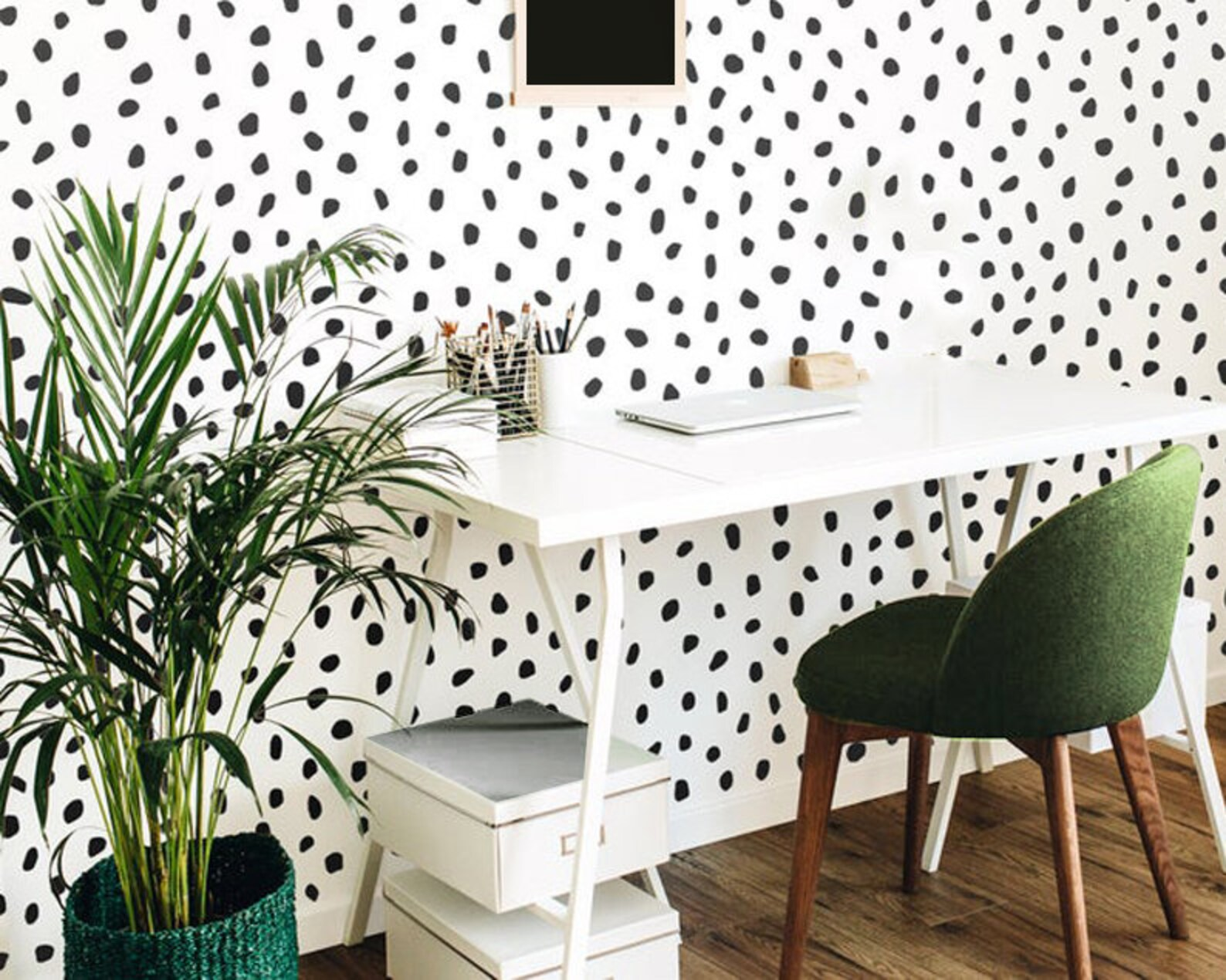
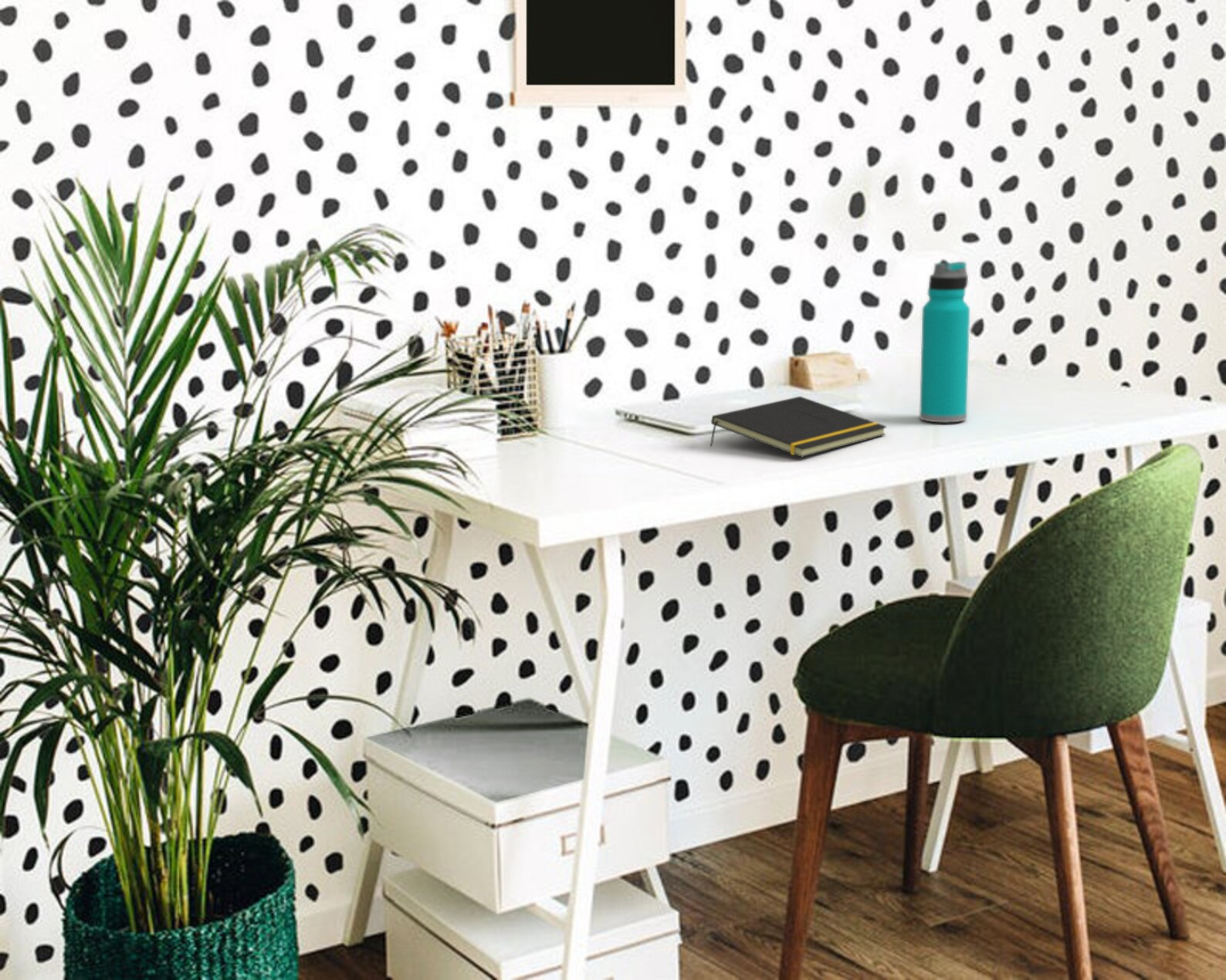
+ water bottle (945, 341)
+ notepad (800, 425)
